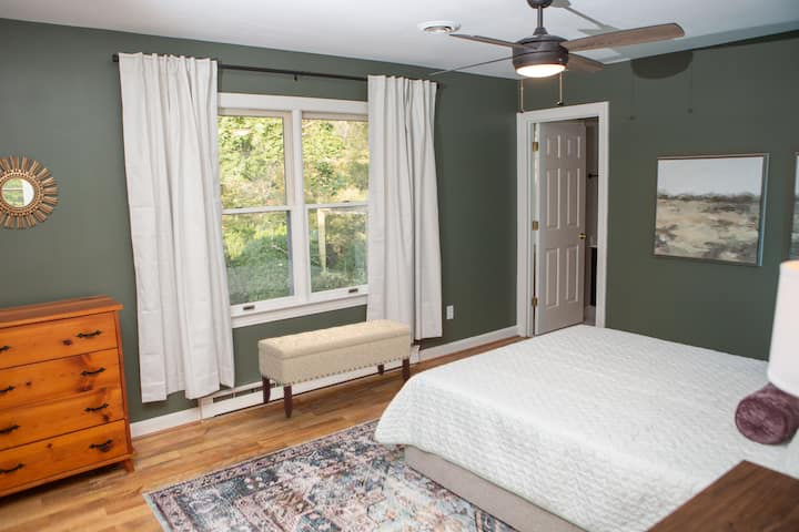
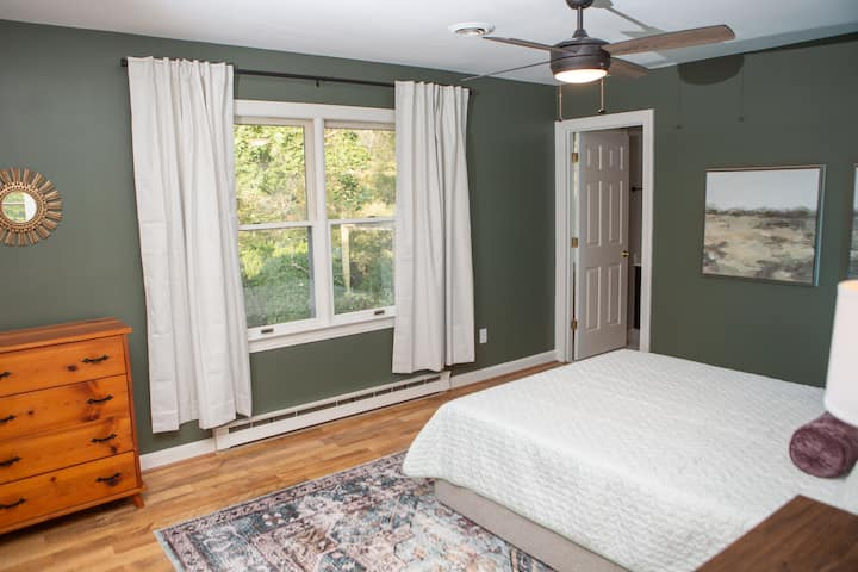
- bench (337, 362)
